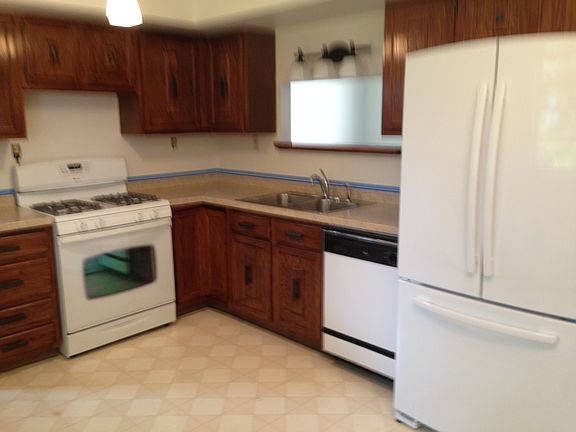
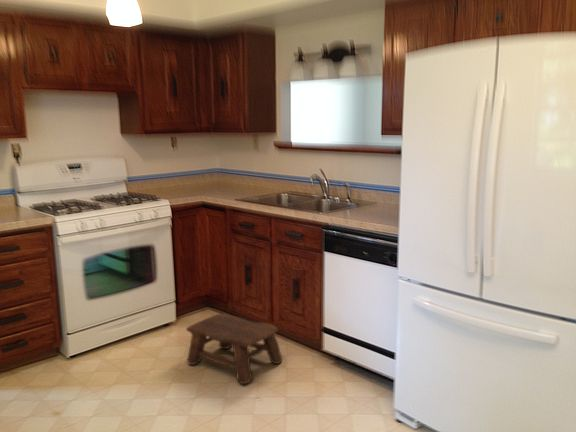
+ stool (234, 344)
